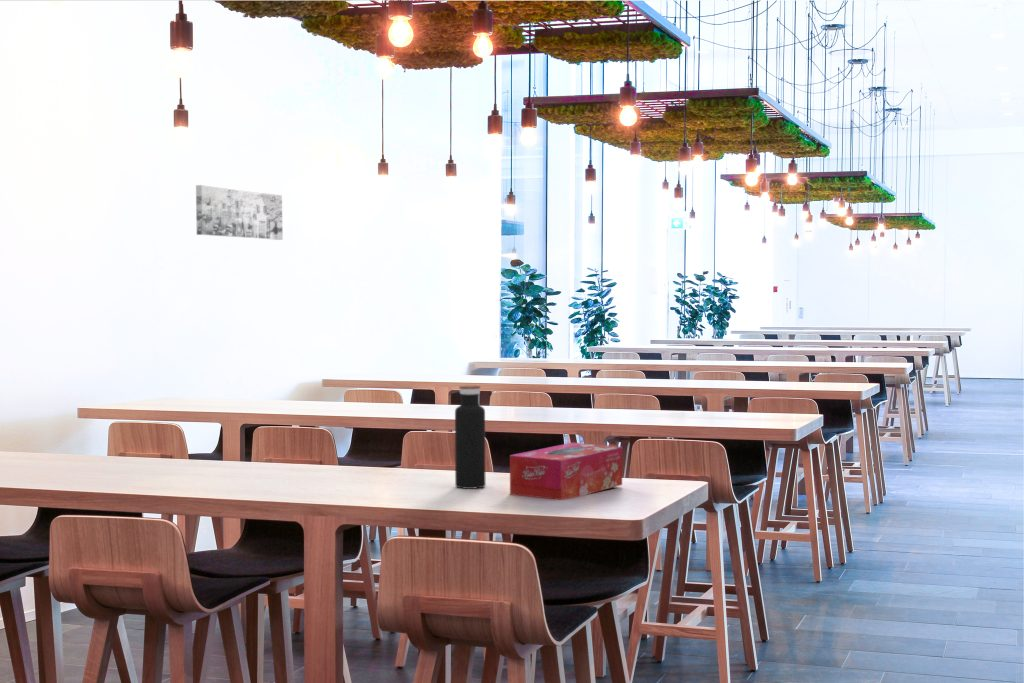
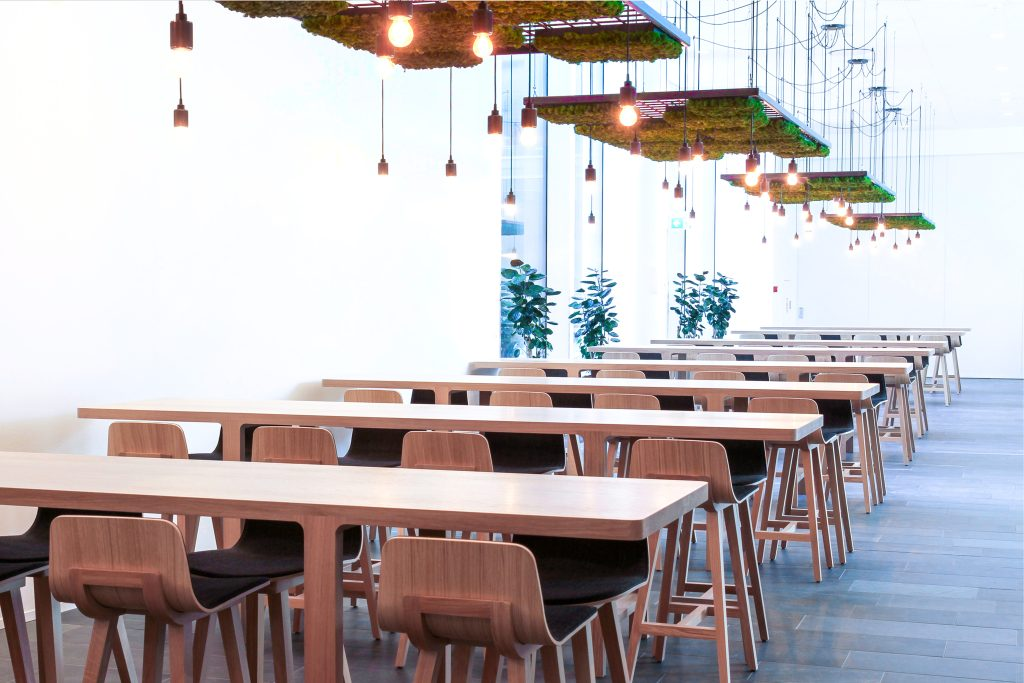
- tissue box (567, 470)
- wall art (241, 214)
- water bottle (470, 436)
